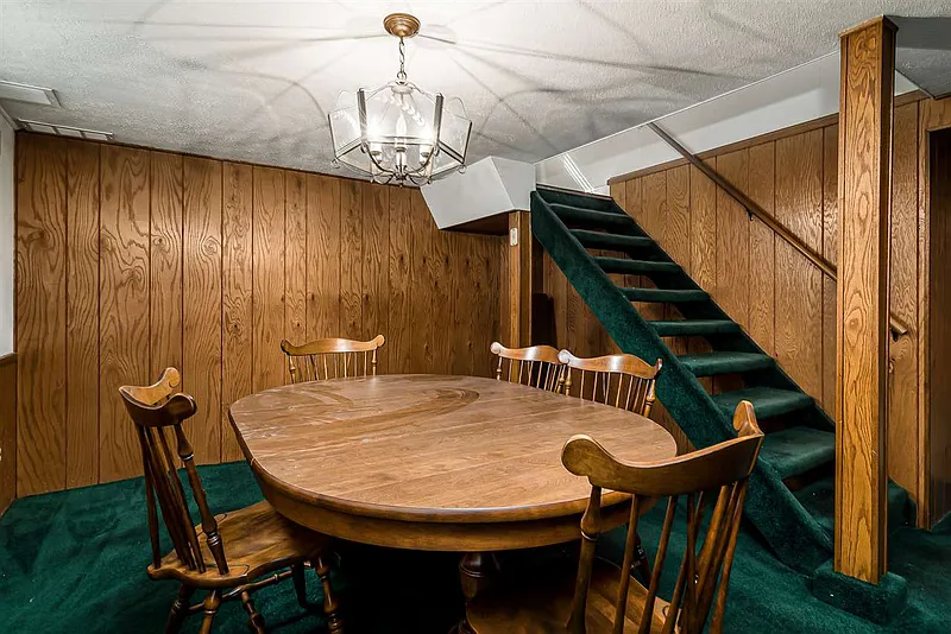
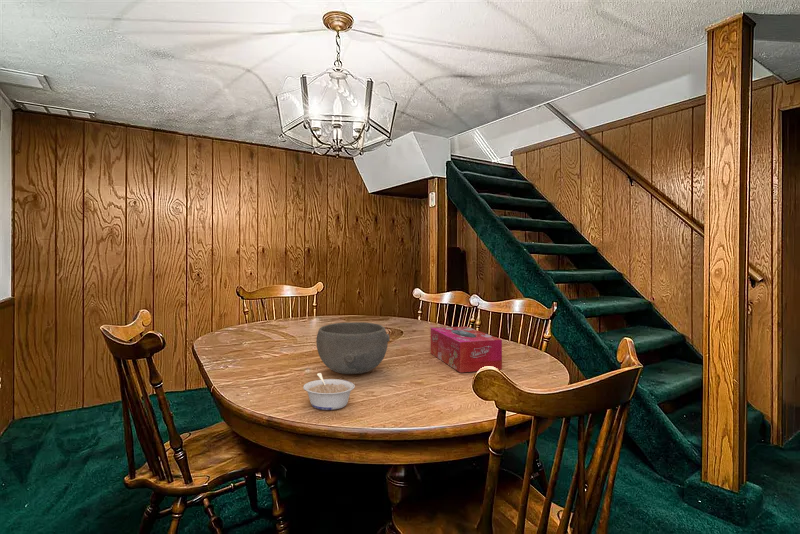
+ bowl (353, 349)
+ tissue box (463, 347)
+ legume (327, 392)
